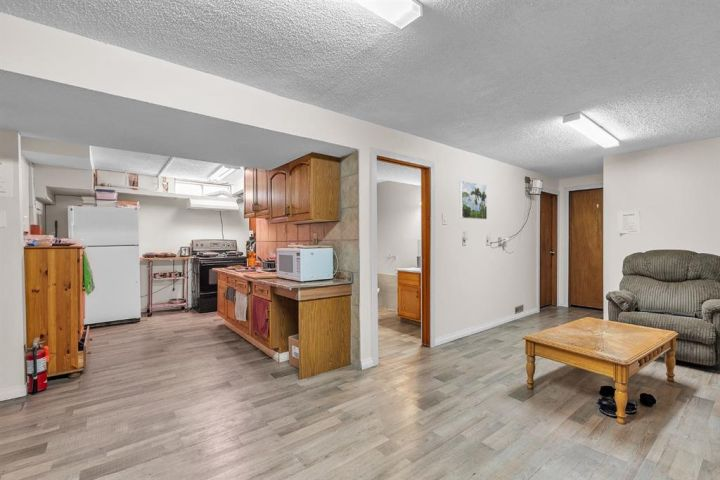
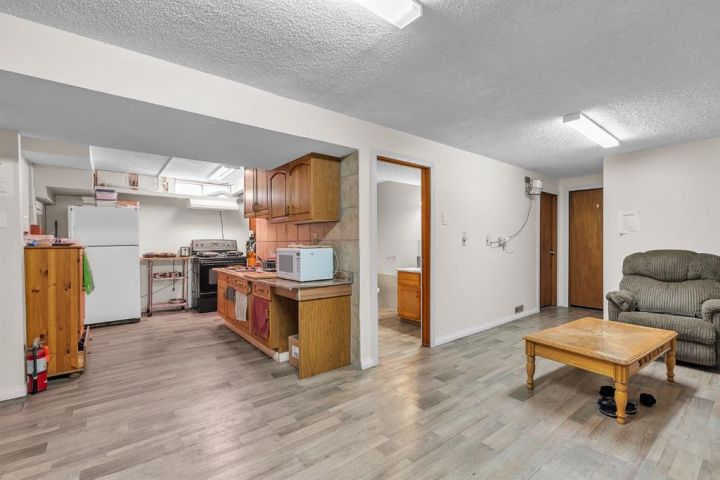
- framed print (473, 201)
